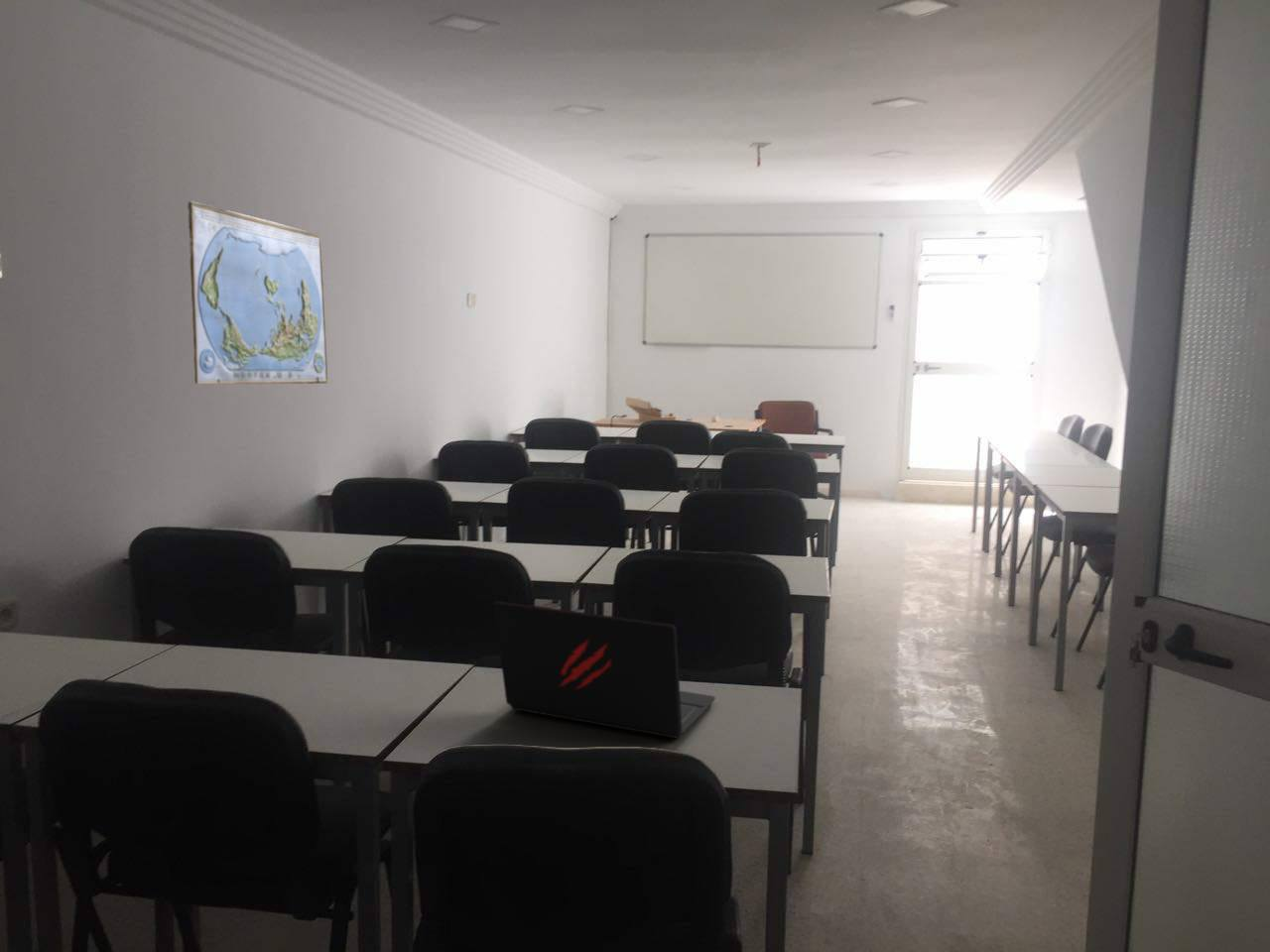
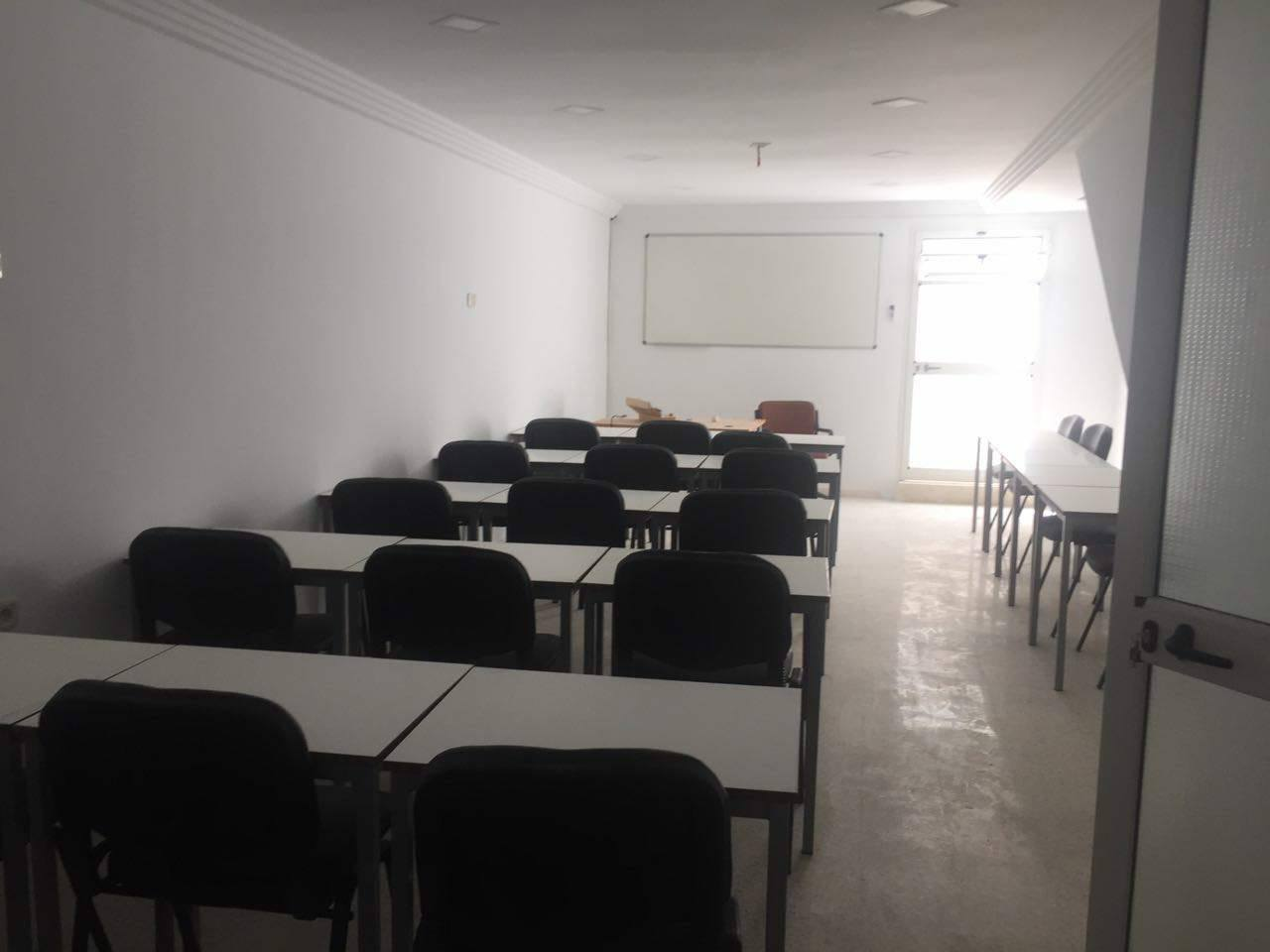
- world map (265, 302)
- laptop (609, 654)
